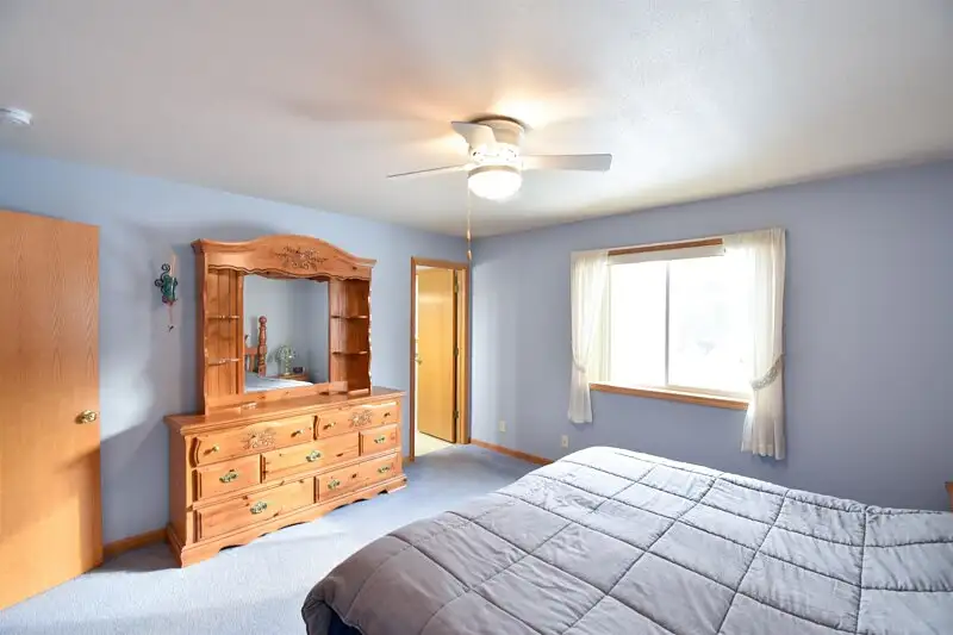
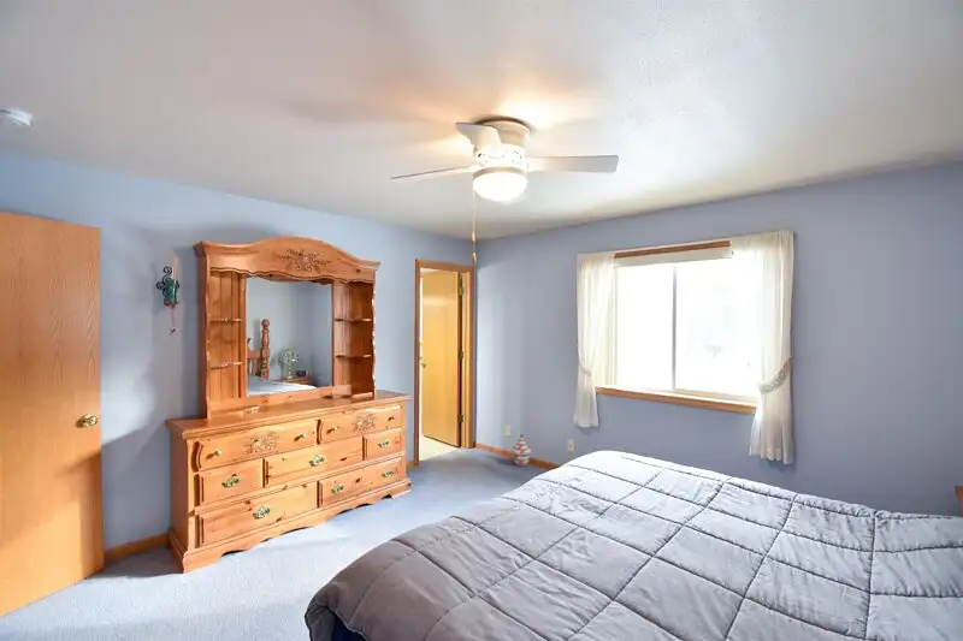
+ woven basket (521, 449)
